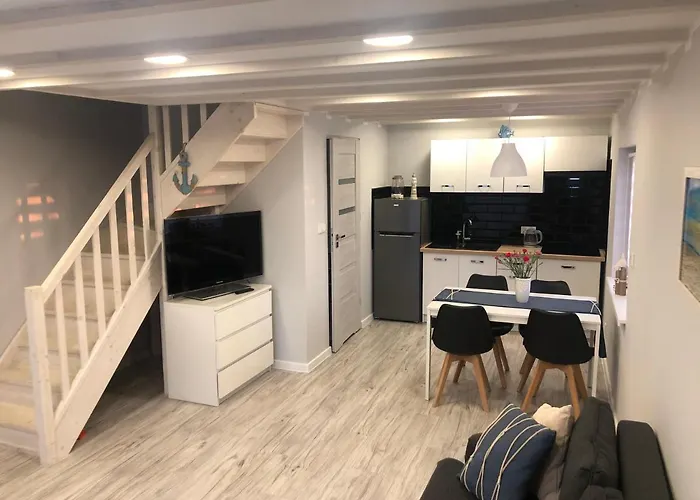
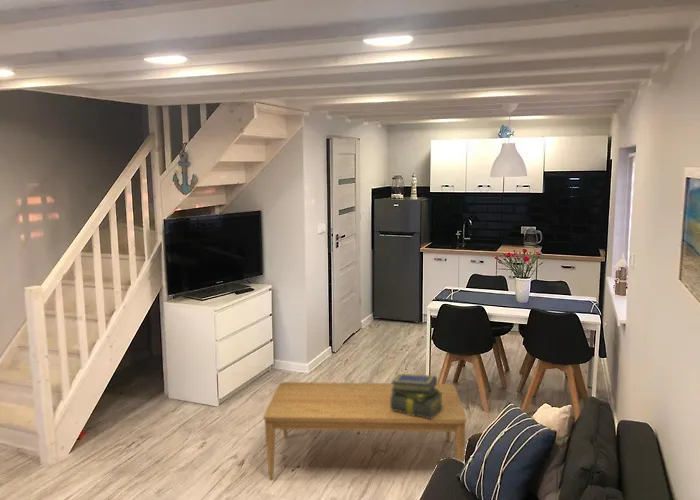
+ coffee table (365, 429)
+ stack of books (415, 393)
